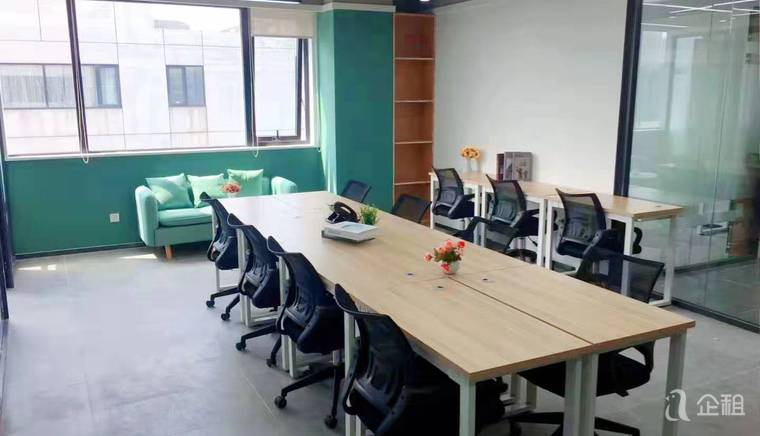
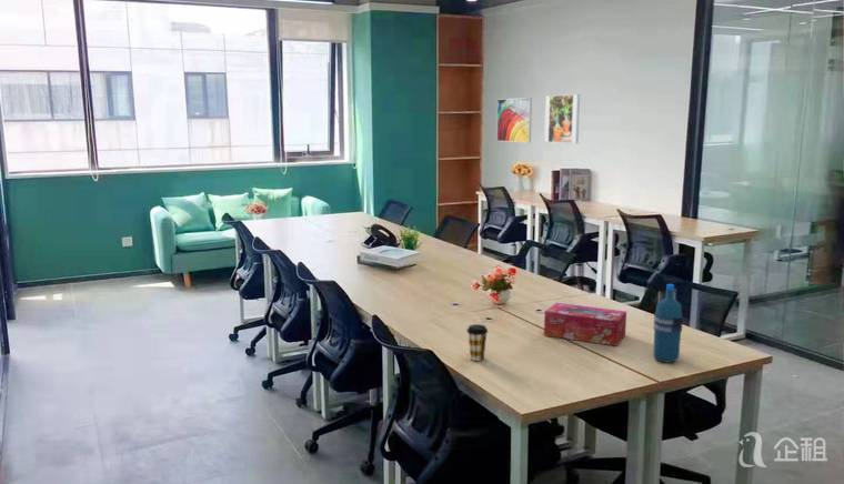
+ water bottle (667, 322)
+ tissue box (584, 323)
+ coffee cup (476, 342)
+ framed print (561, 119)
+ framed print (513, 120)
